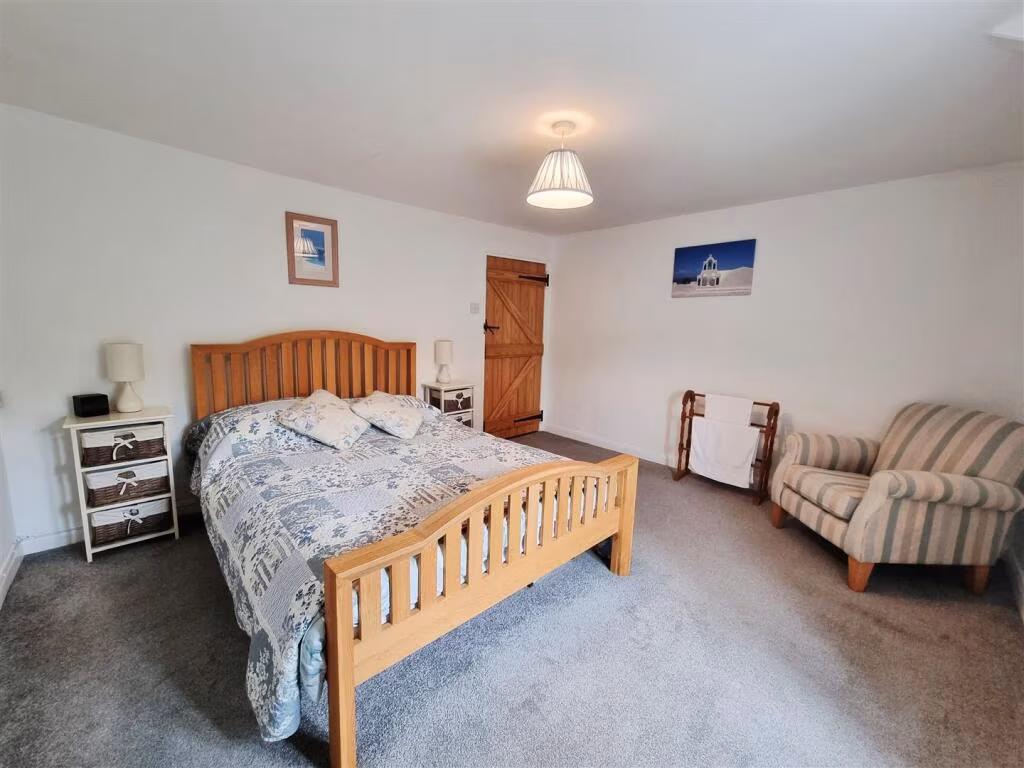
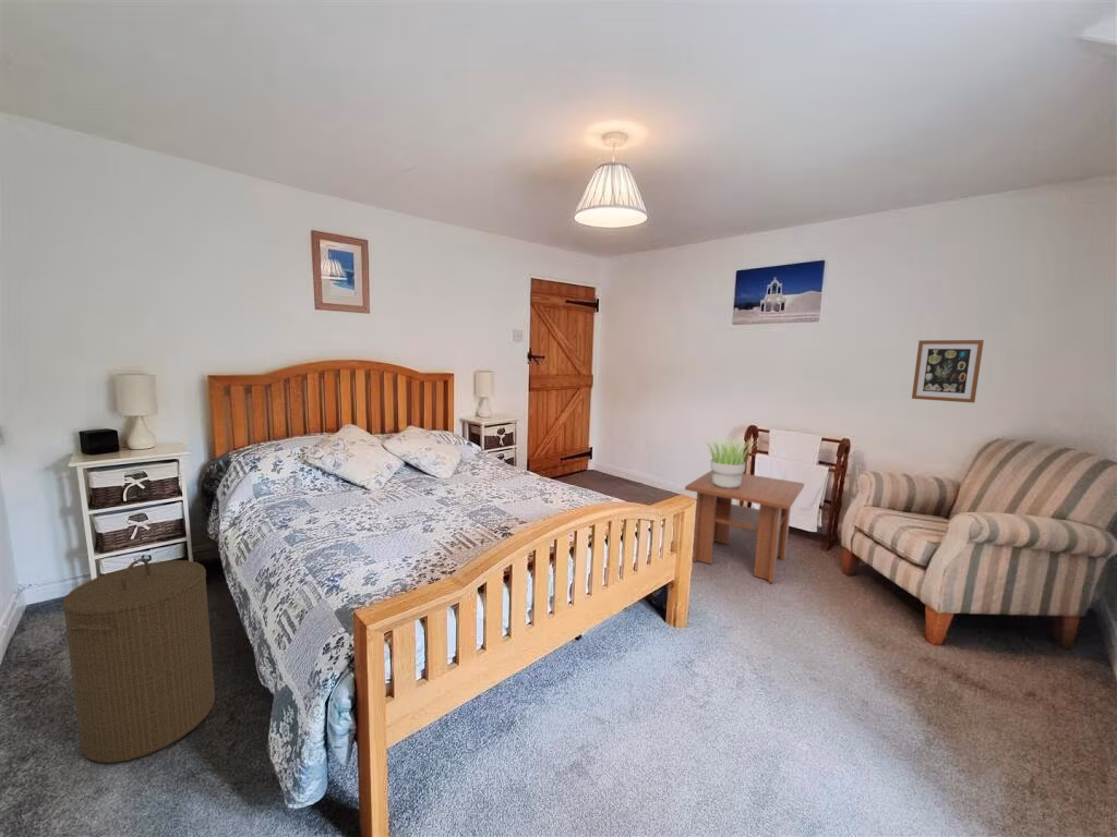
+ coffee table (743, 521)
+ wall art (946, 371)
+ laundry hamper (145, 642)
+ potted plant (728, 462)
